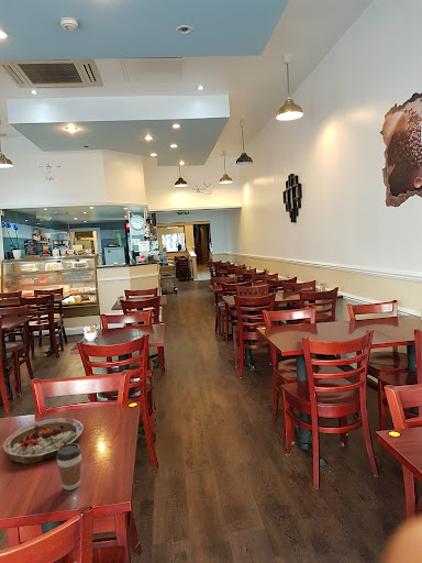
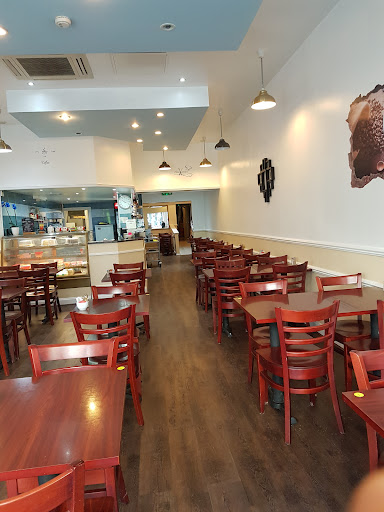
- coffee cup (69, 466)
- plate (44, 435)
